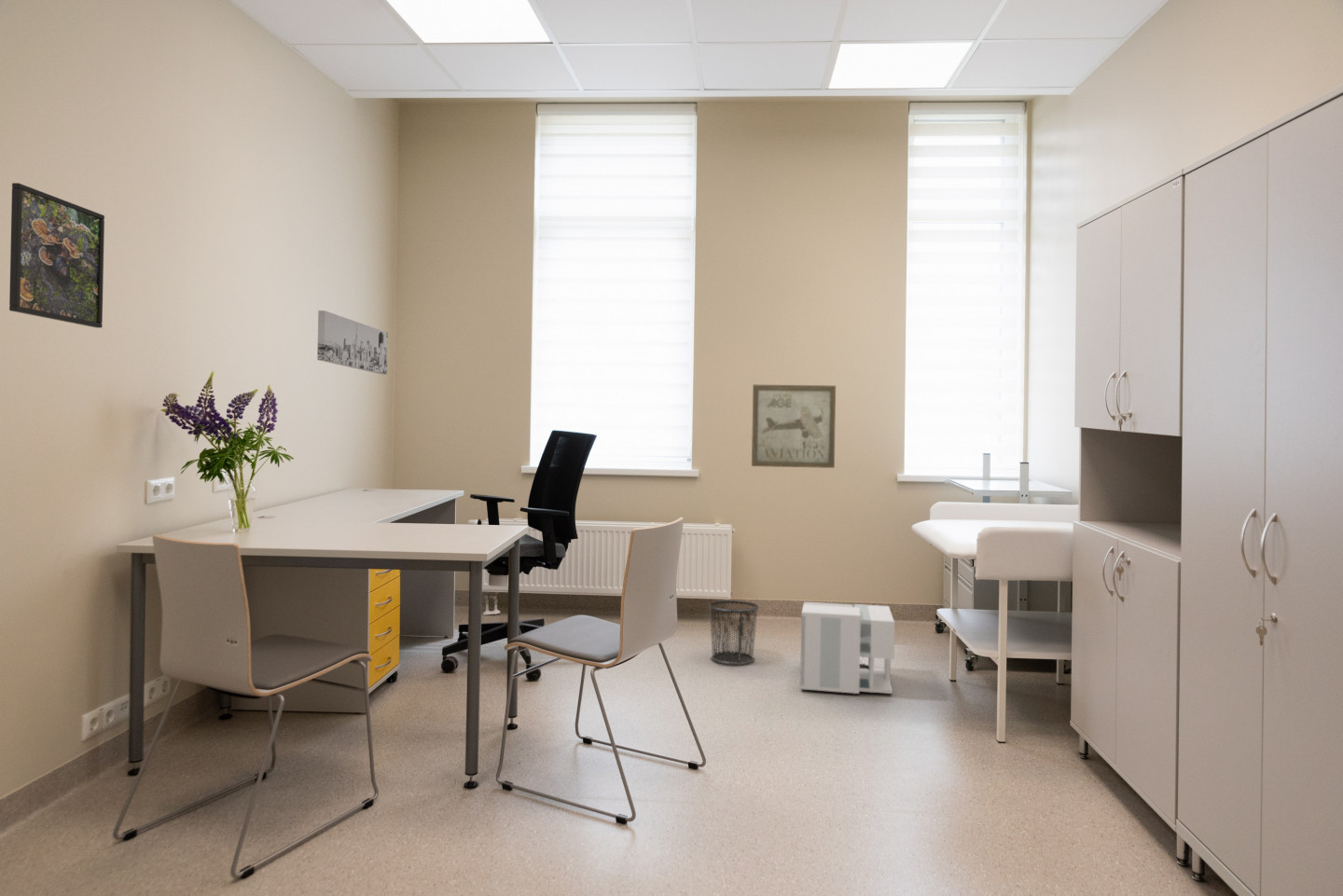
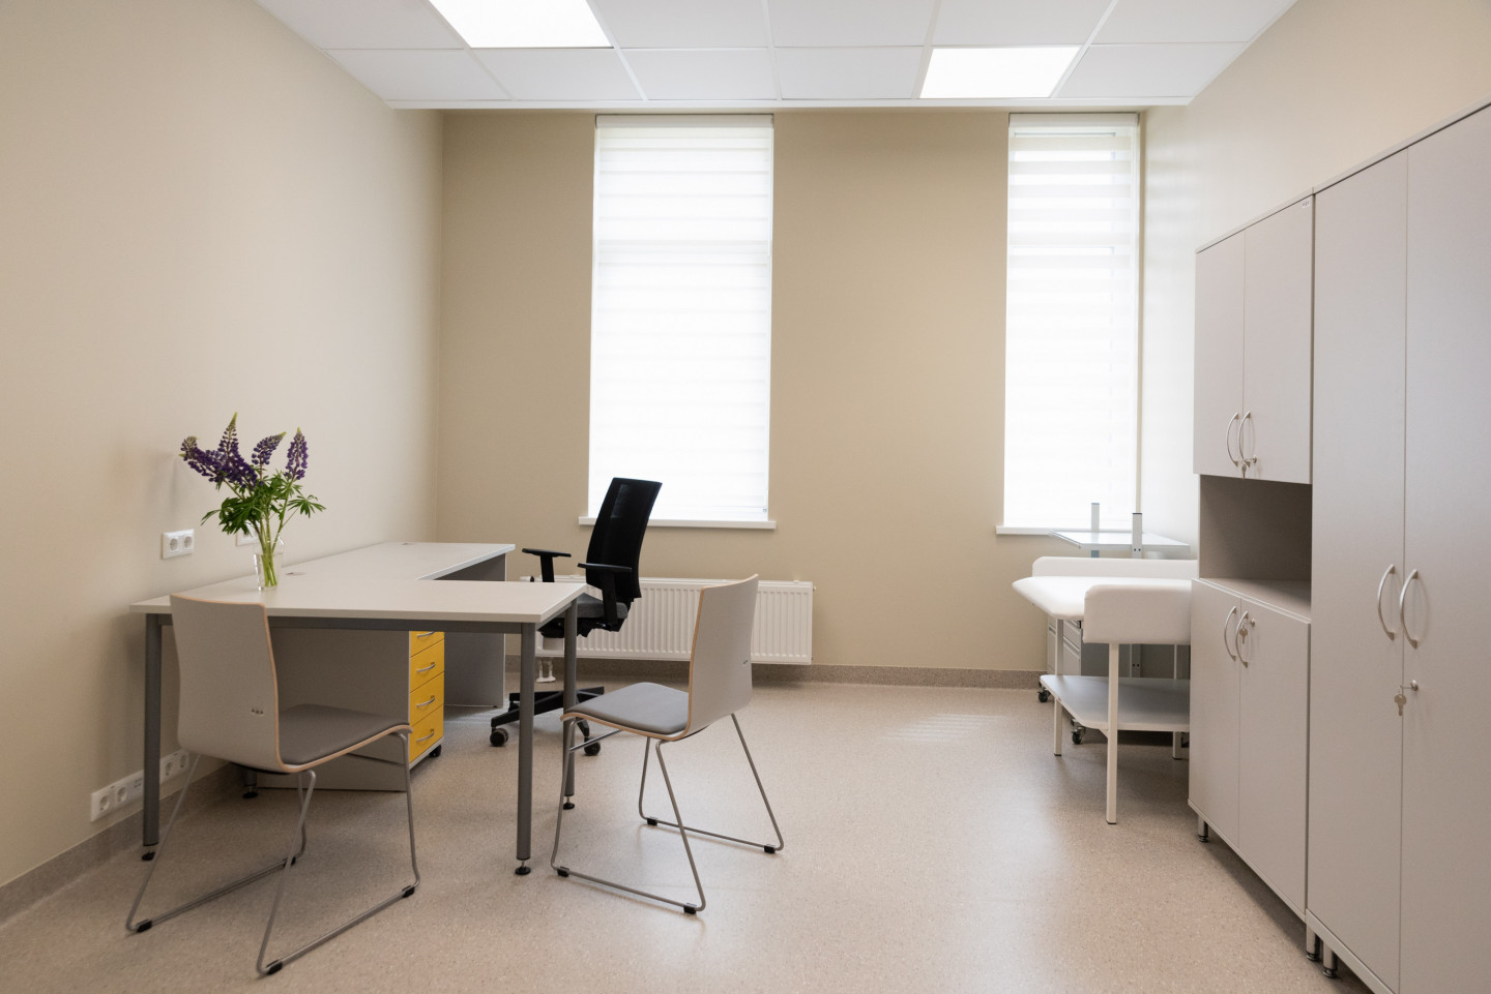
- wall art (355, 345)
- architectural model (846, 641)
- waste bin (733, 632)
- wall art (793, 426)
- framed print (60, 259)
